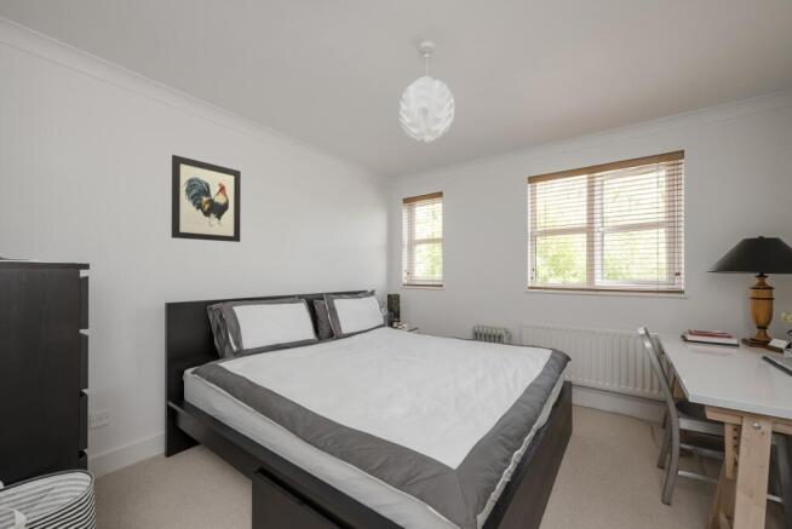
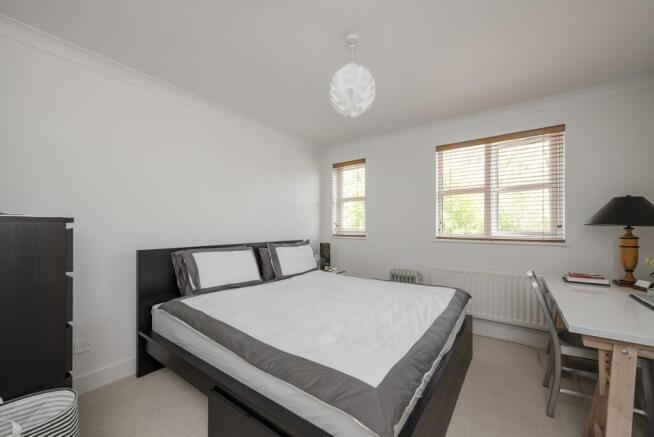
- wall art (208, 201)
